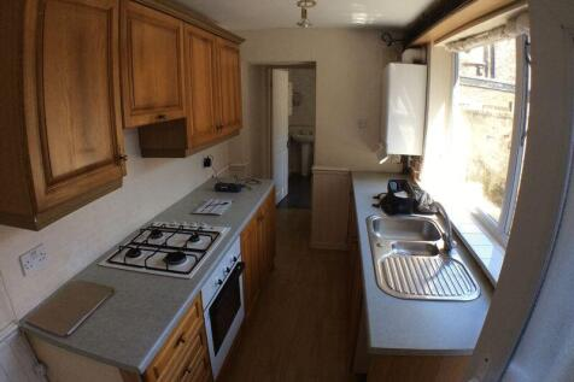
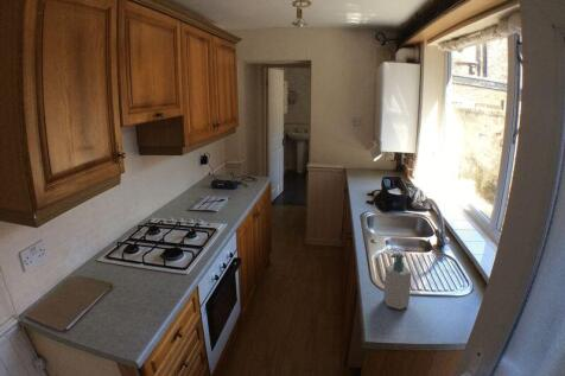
+ soap bottle (396, 279)
